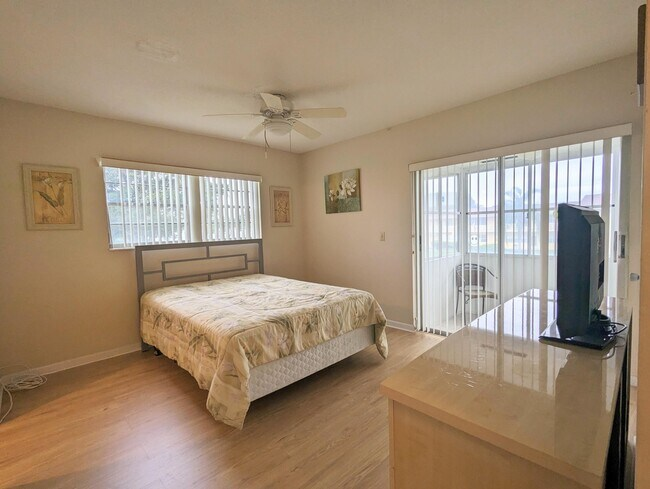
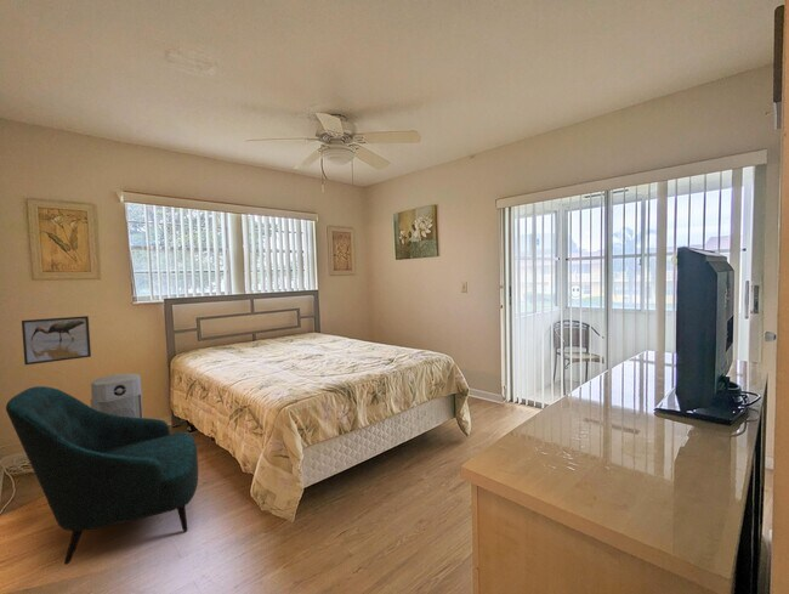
+ air purifier (118, 412)
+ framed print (57, 339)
+ armchair (126, 449)
